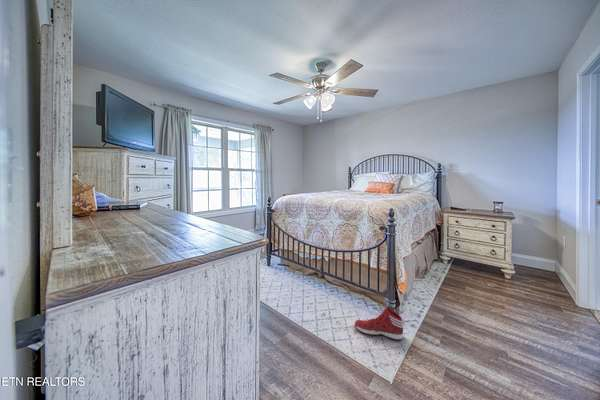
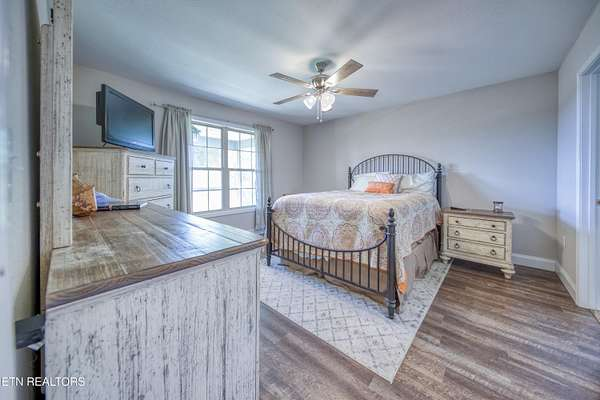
- sneaker (378, 319)
